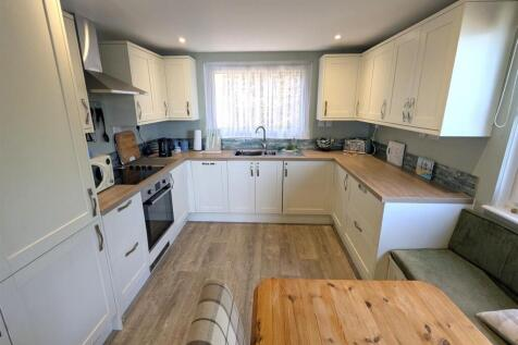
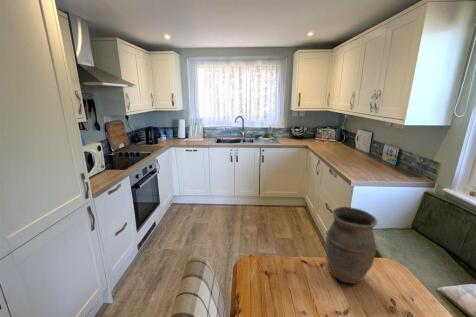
+ vase (349, 245)
